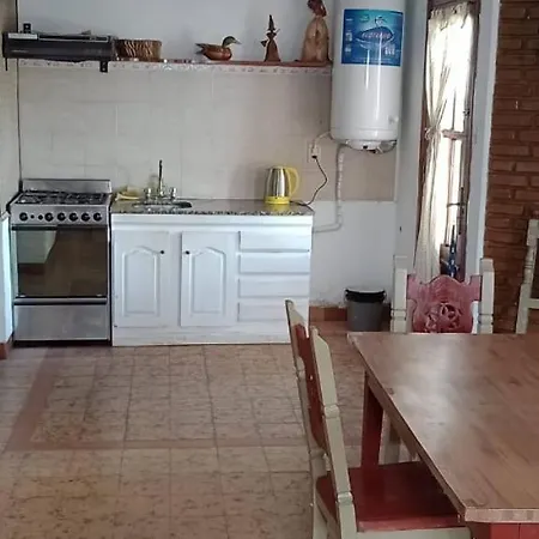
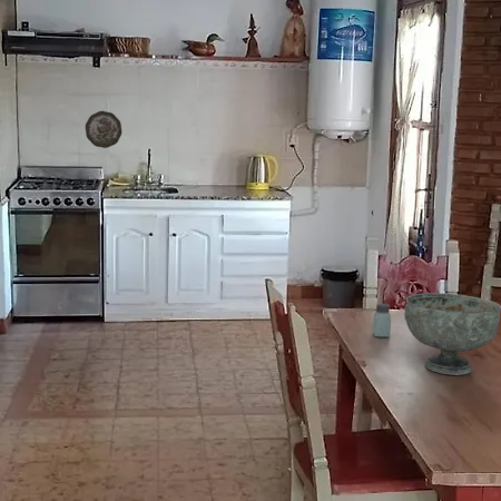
+ decorative bowl (450, 334)
+ decorative plate (104, 129)
+ saltshaker (382, 320)
